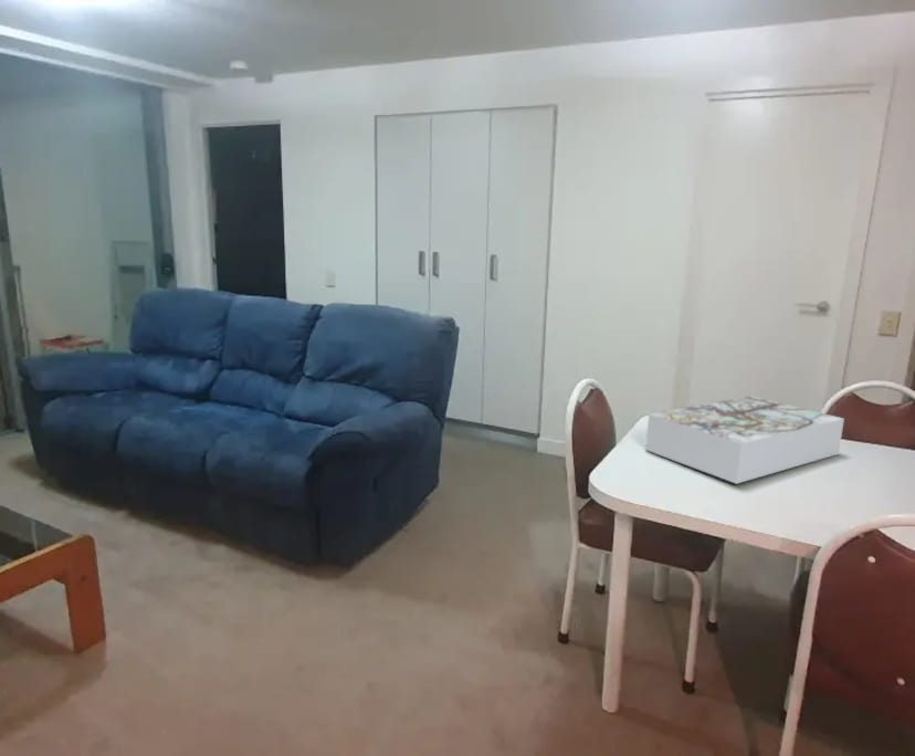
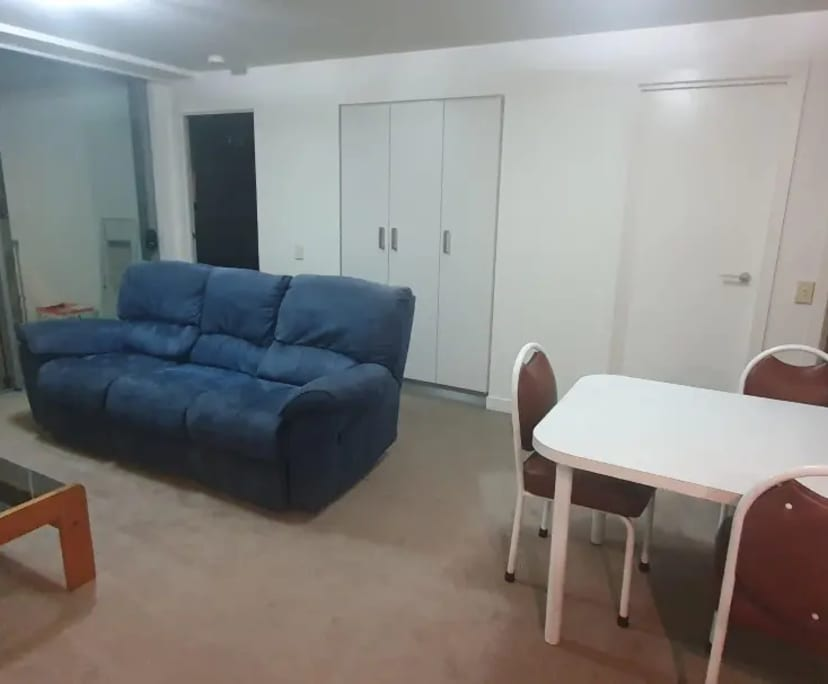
- board game (744, 434)
